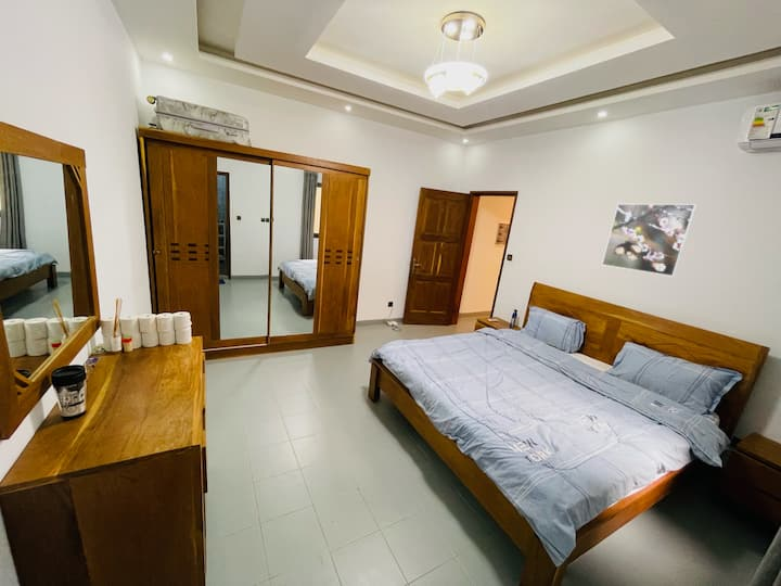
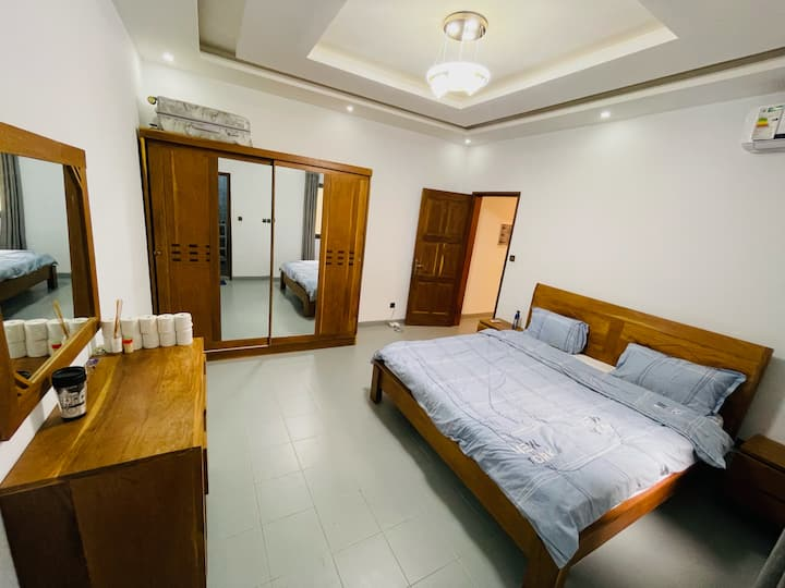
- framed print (644, 238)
